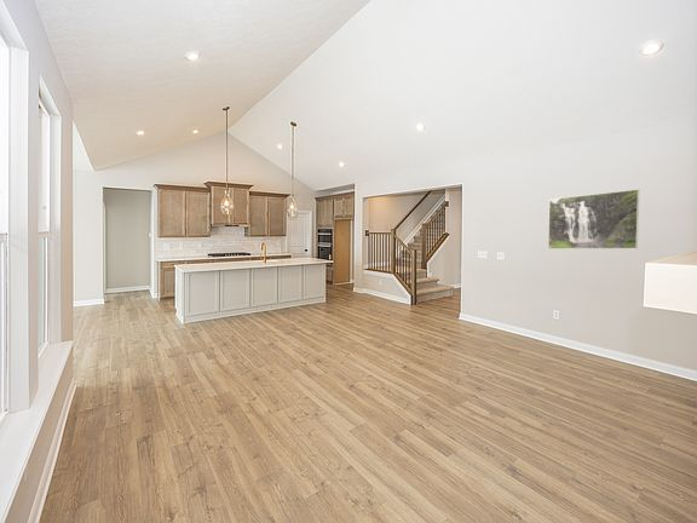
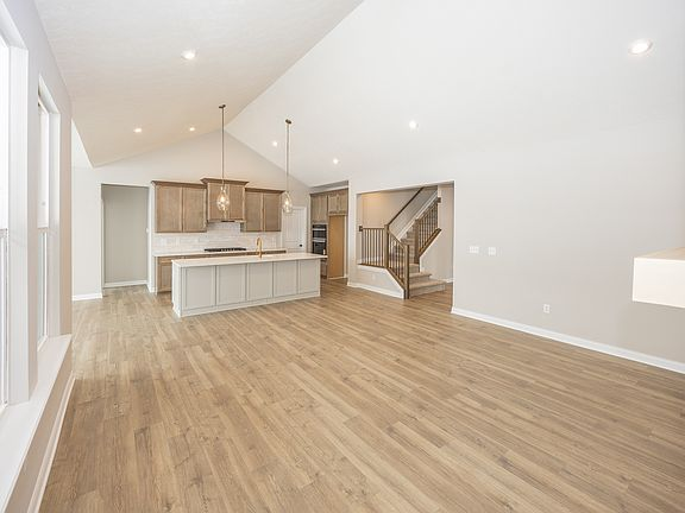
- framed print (589, 222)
